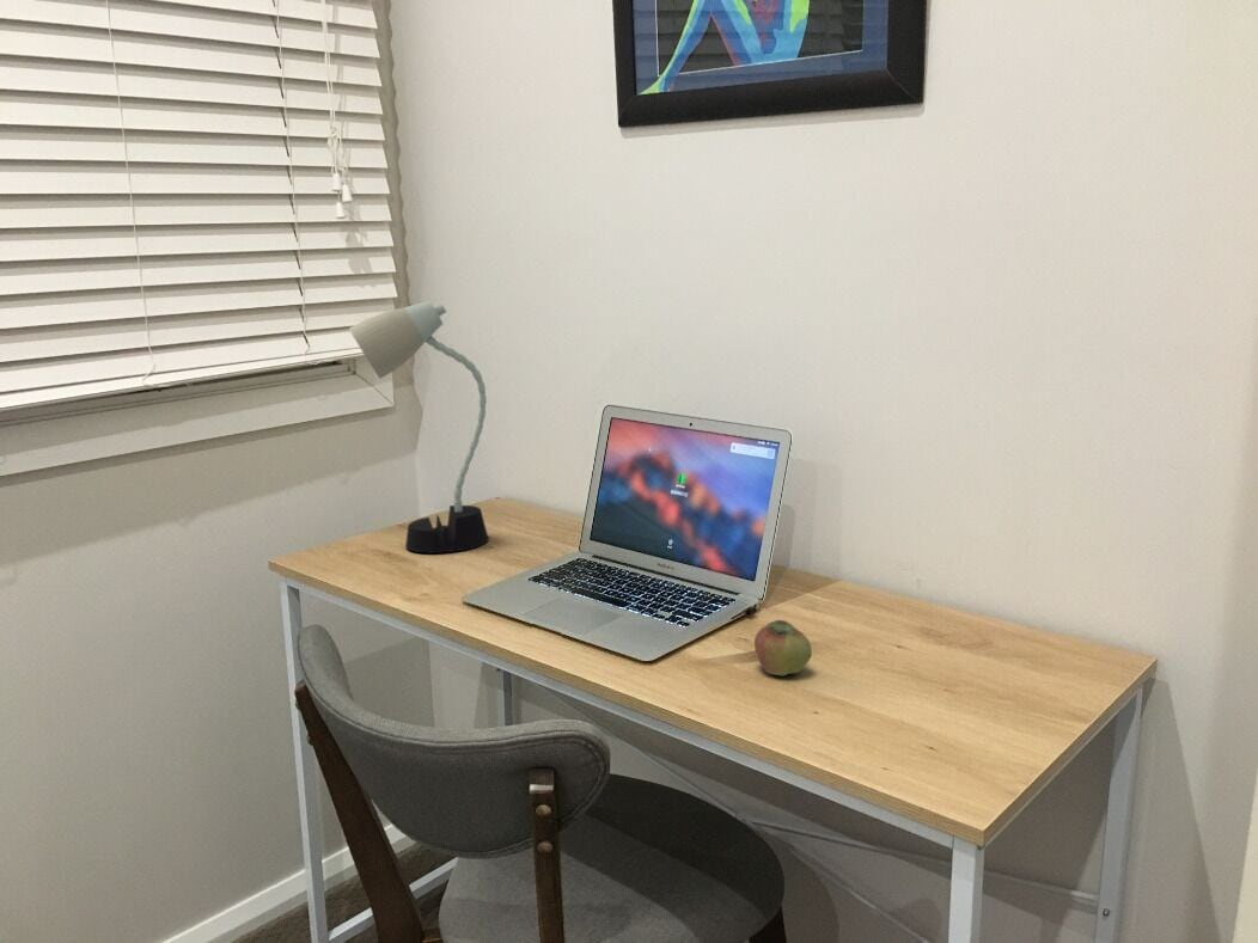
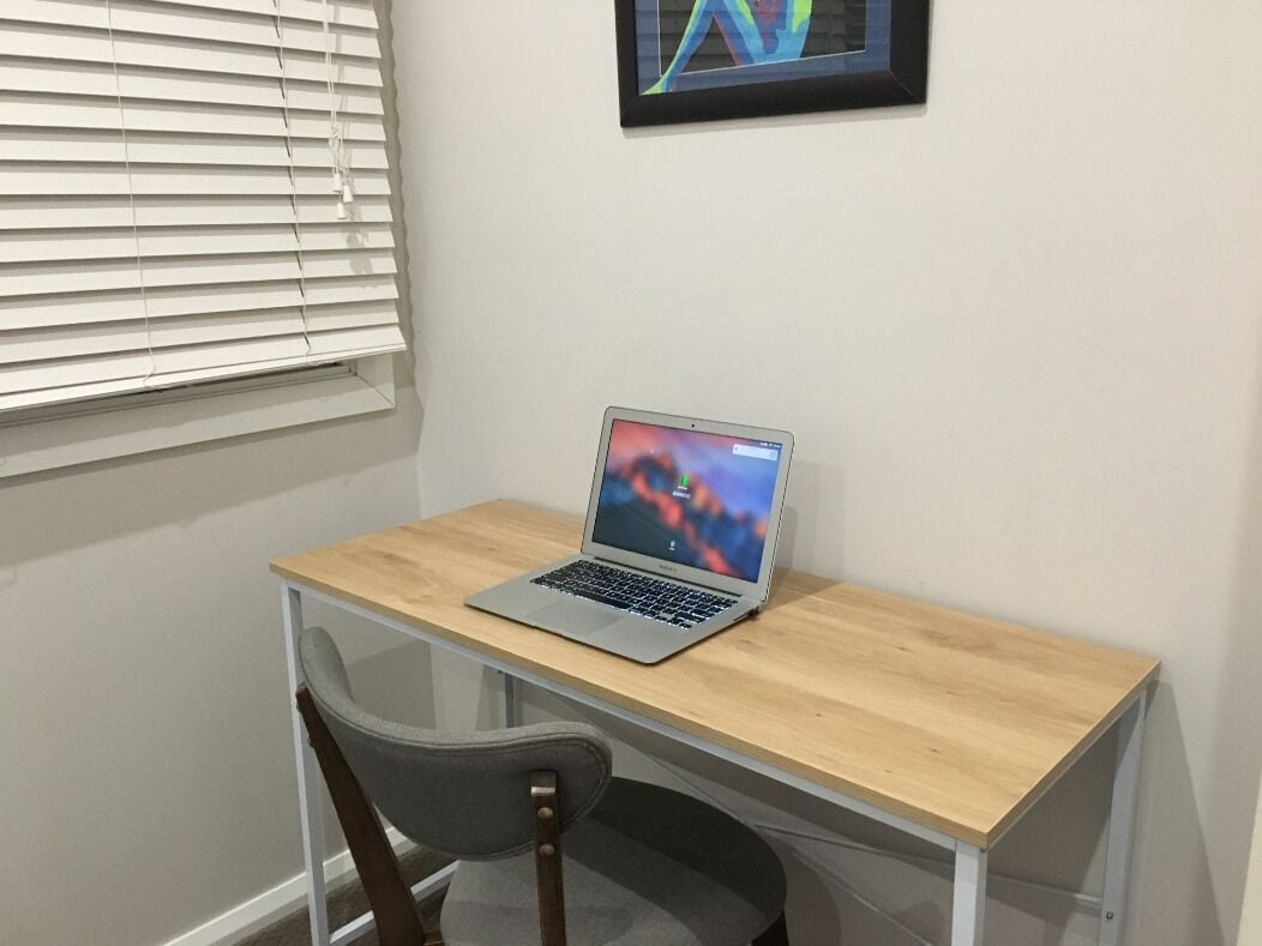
- apple (777, 647)
- desk lamp (471, 442)
